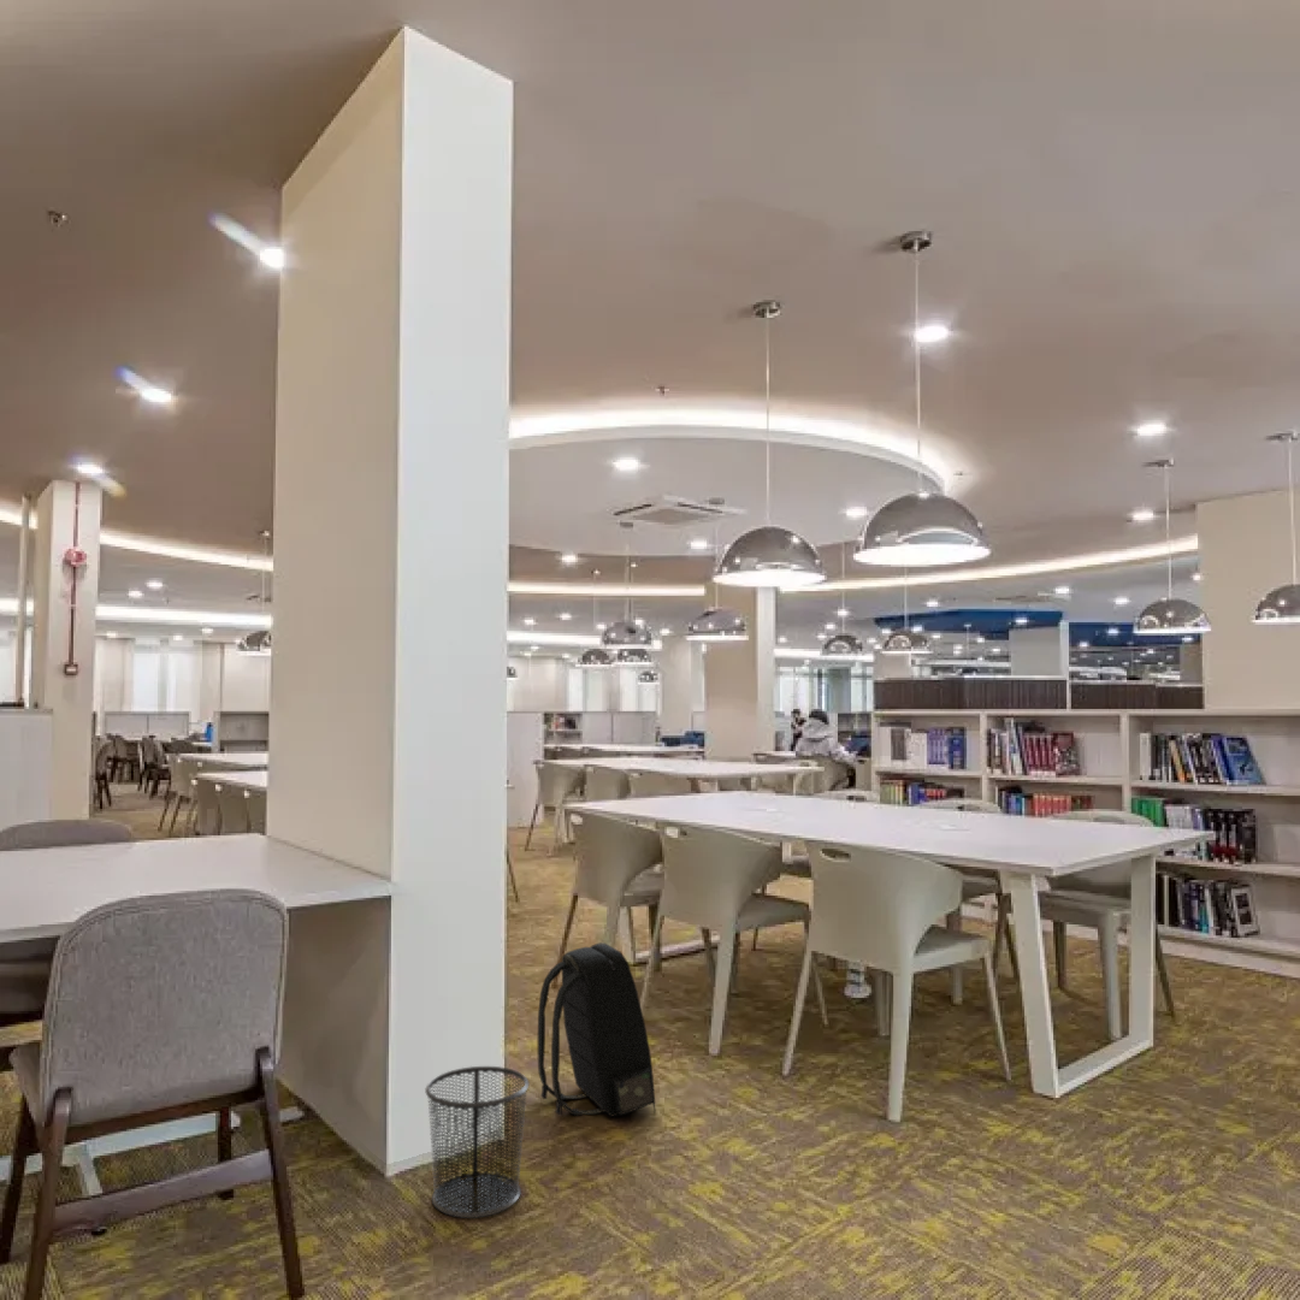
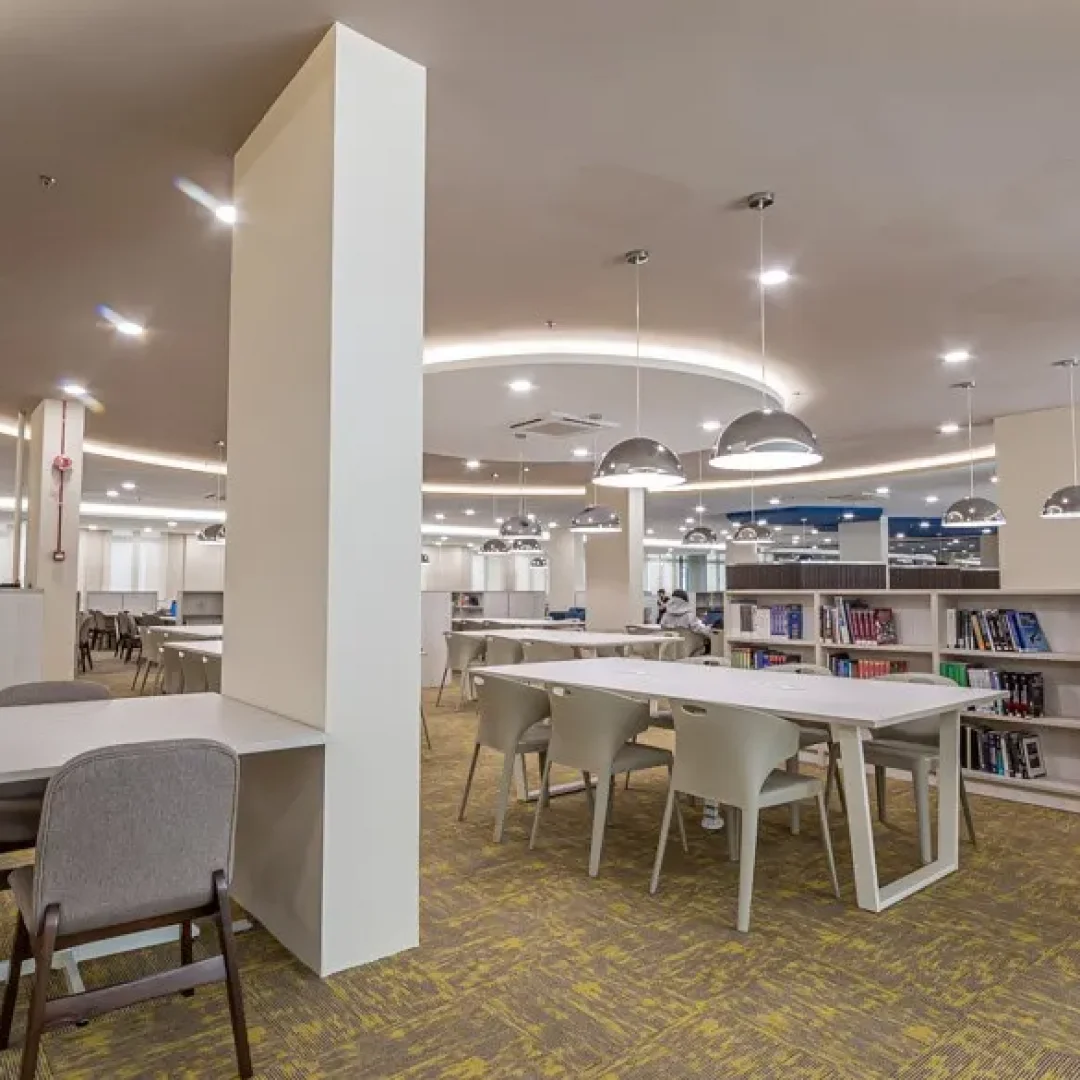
- waste bin (477, 1139)
- backpack (595, 1024)
